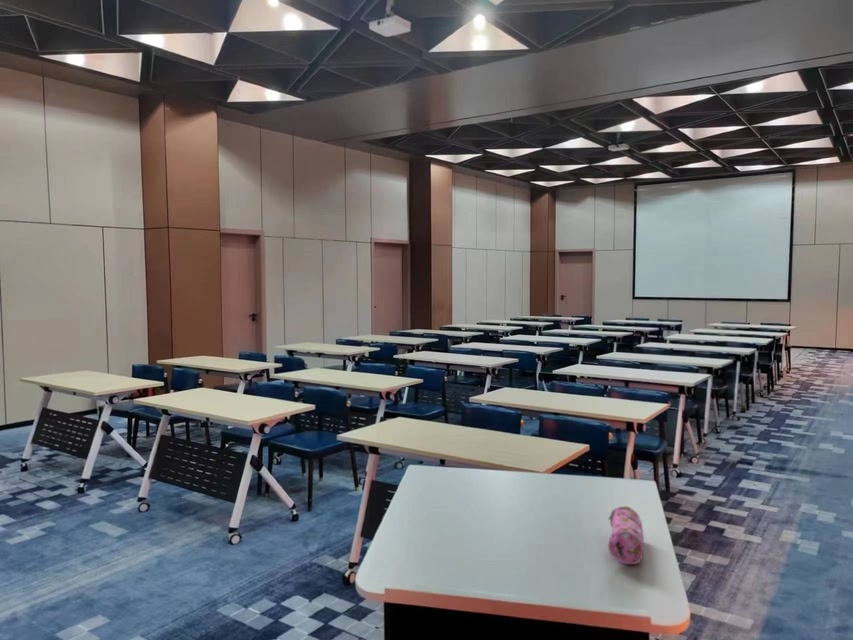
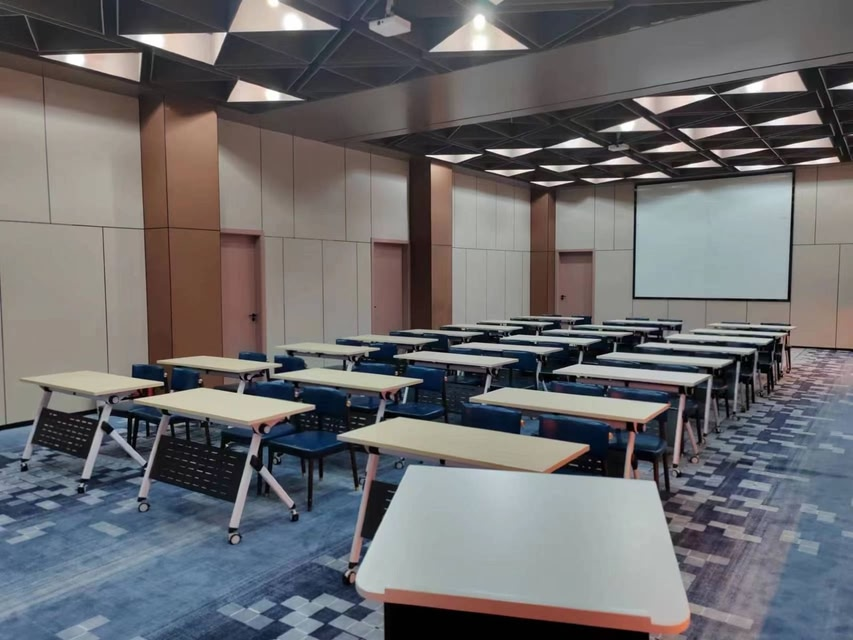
- pencil case (625, 533)
